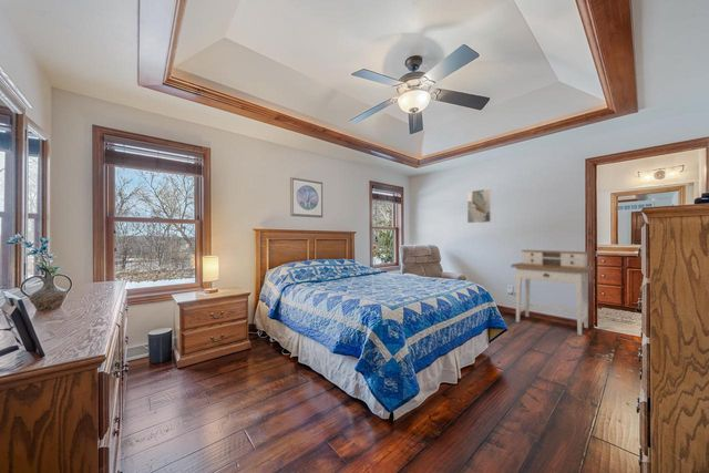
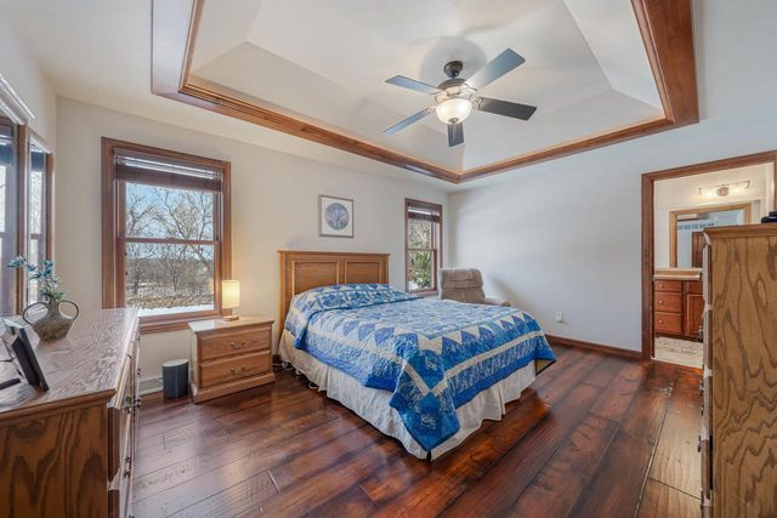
- desk (549, 280)
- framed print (479, 206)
